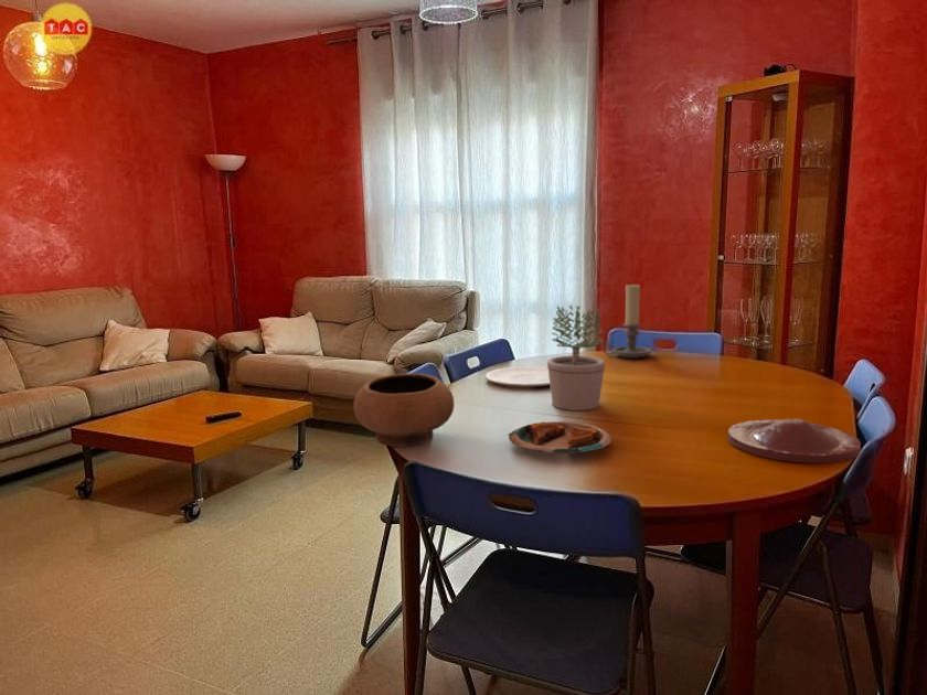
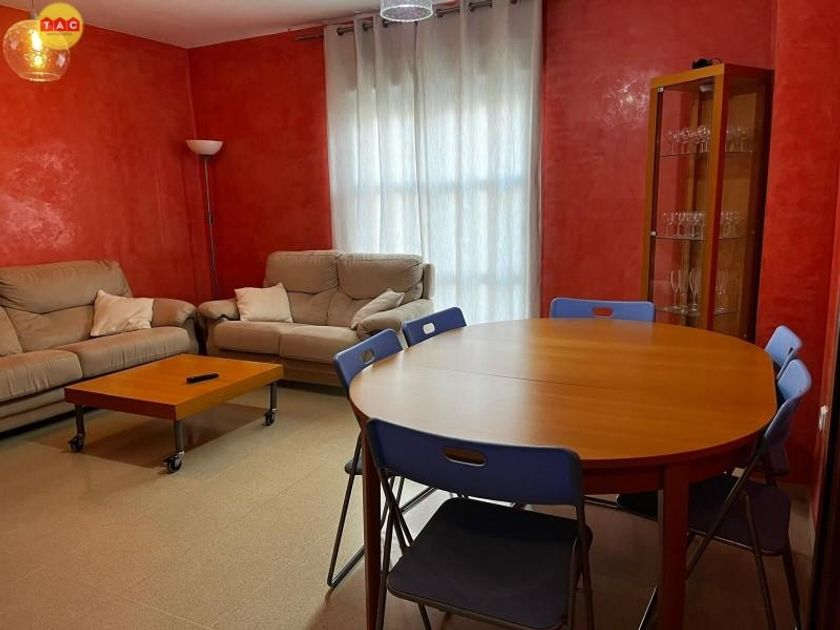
- bowl (404, 409)
- plate (792, 431)
- potted plant (575, 353)
- candle holder (628, 320)
- plate (526, 377)
- plate (557, 437)
